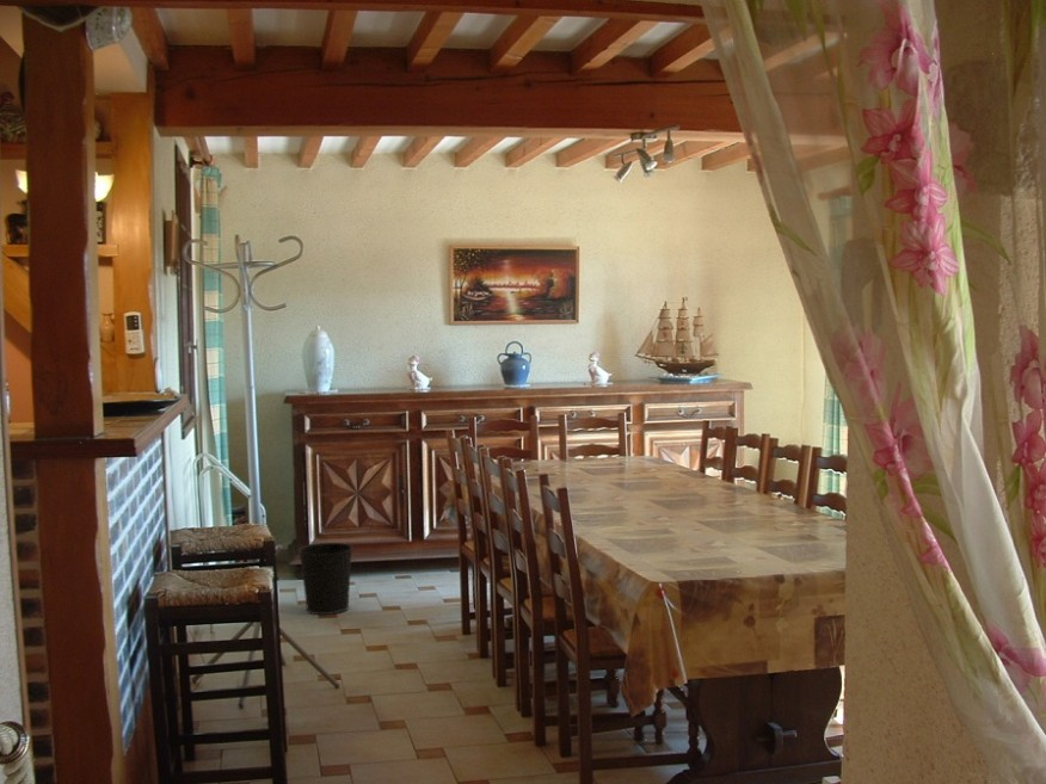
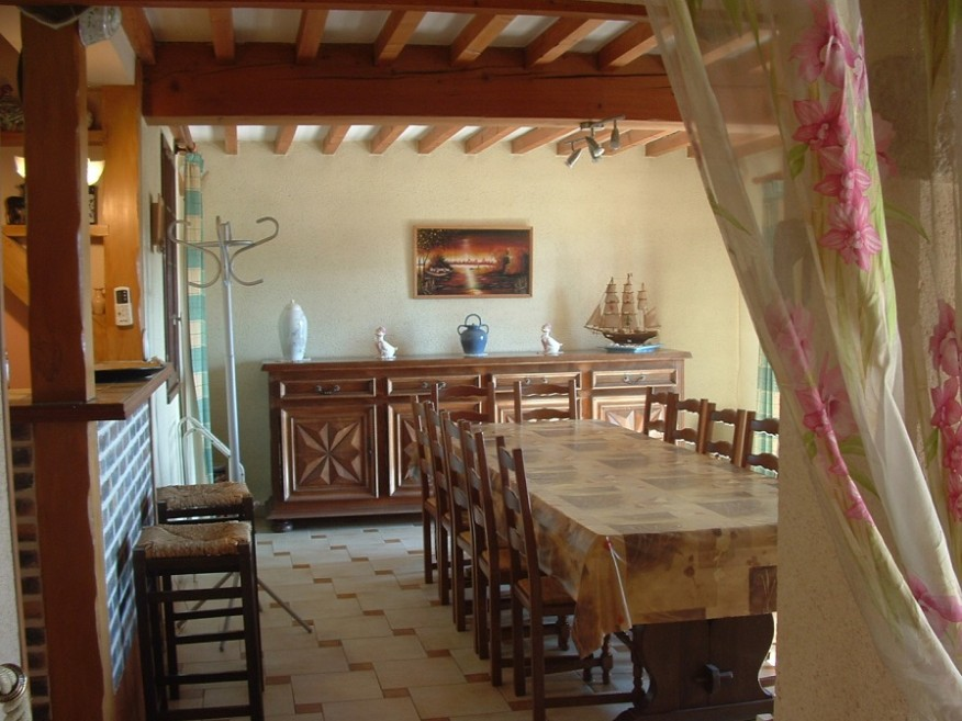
- wastebasket (326, 579)
